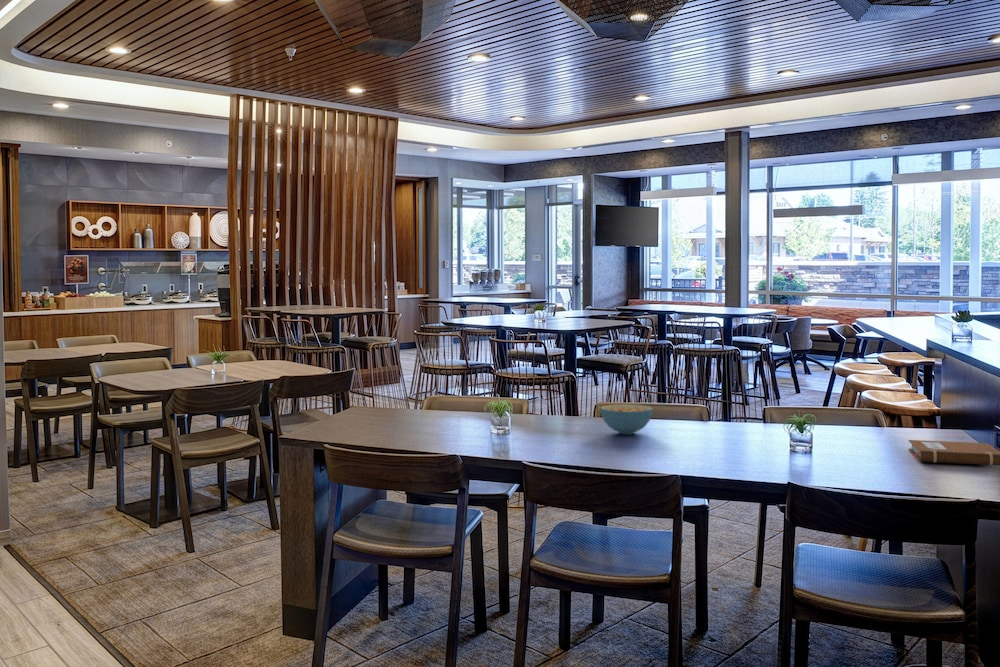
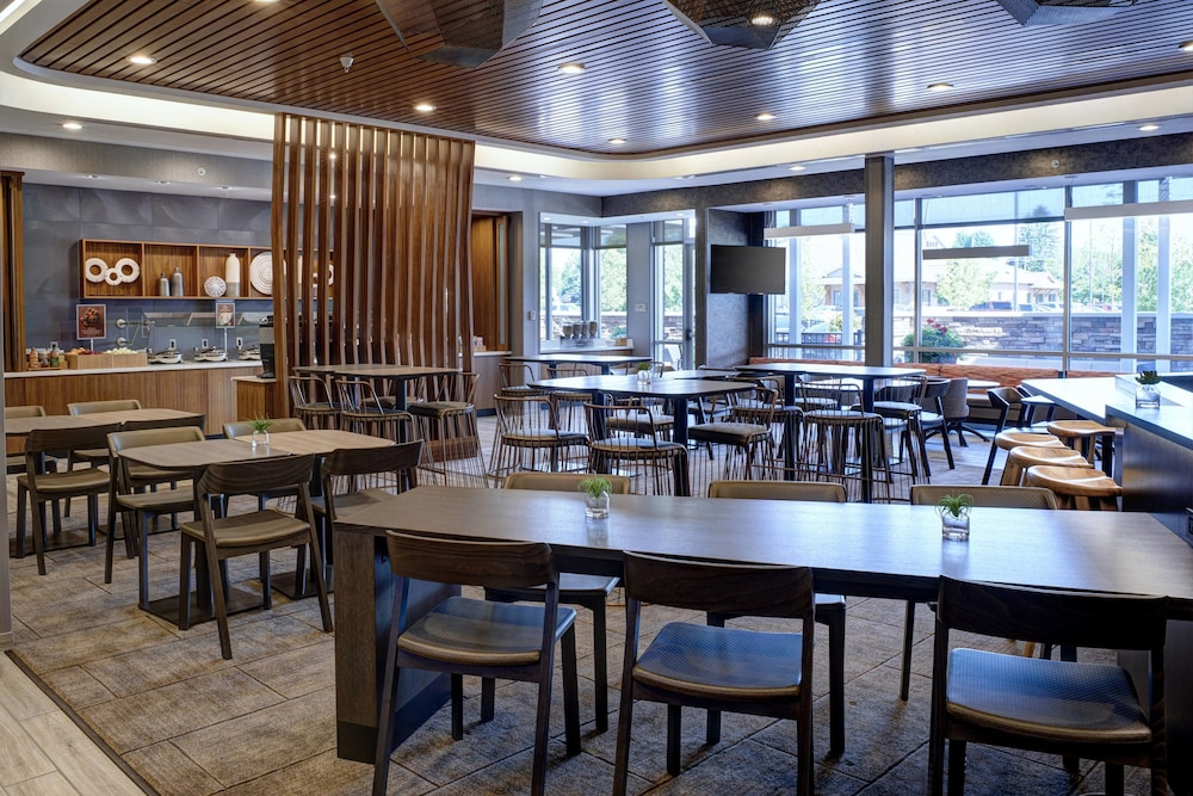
- cereal bowl (626, 420)
- notebook (952, 452)
